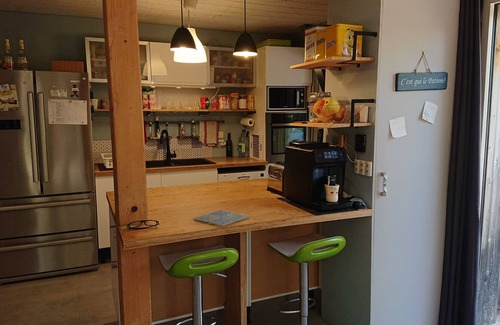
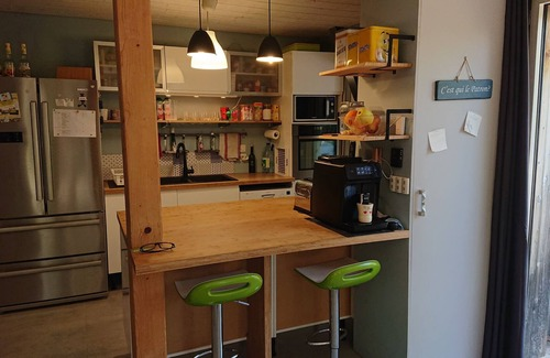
- drink coaster (221, 217)
